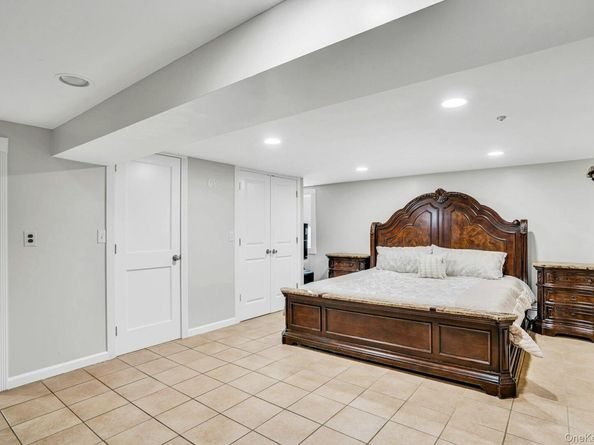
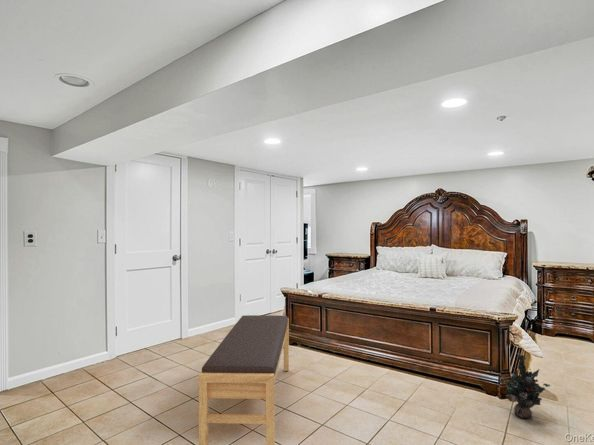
+ decorative plant (524, 384)
+ bench (254, 368)
